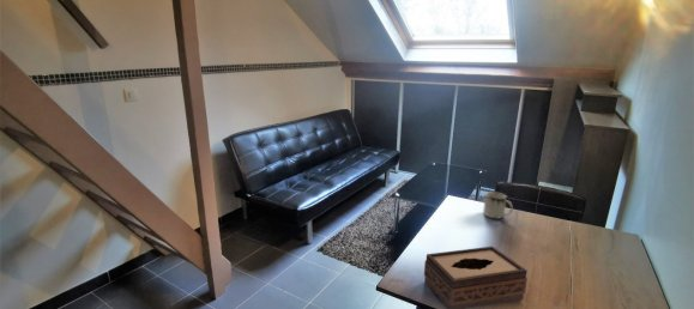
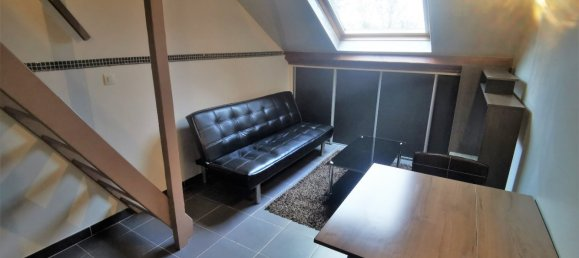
- tissue box (472, 275)
- mug (497, 206)
